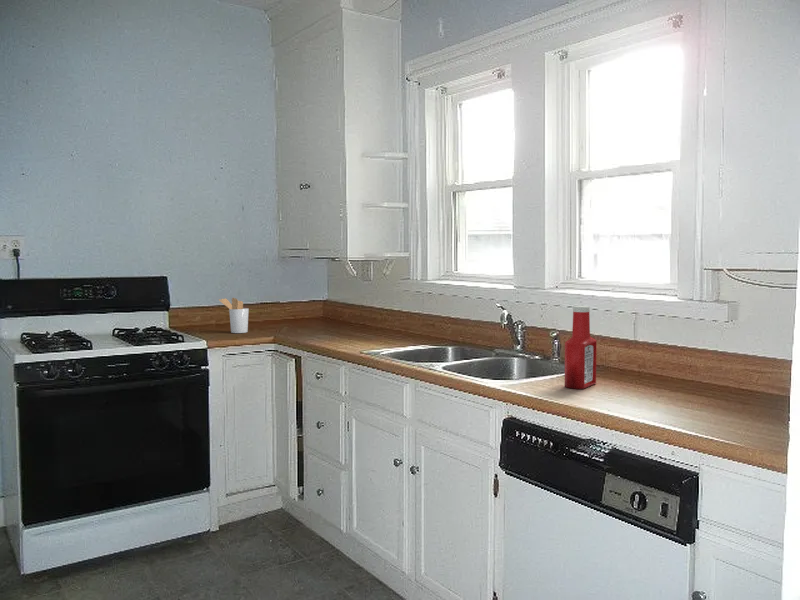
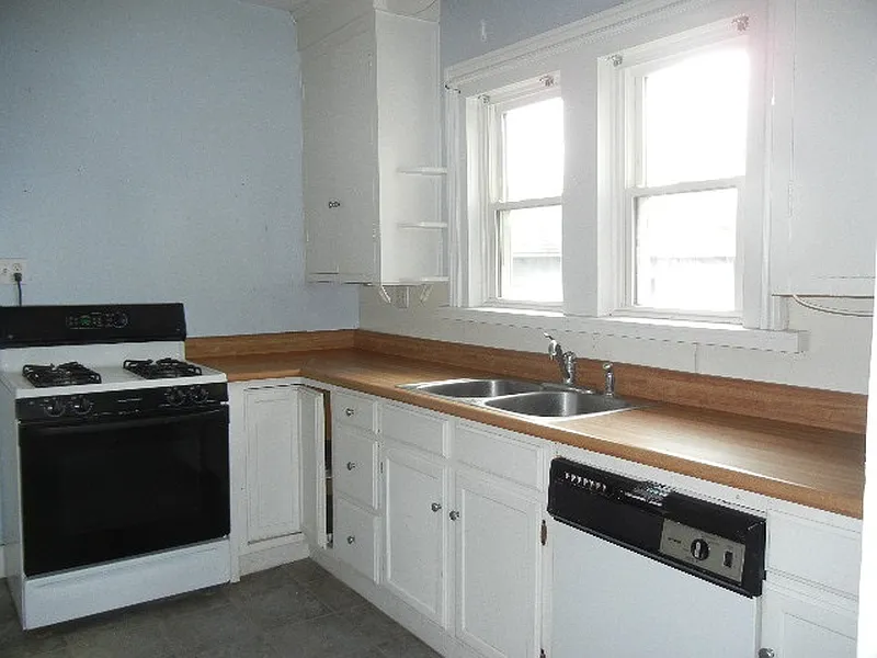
- utensil holder (234, 314)
- soap bottle (580, 345)
